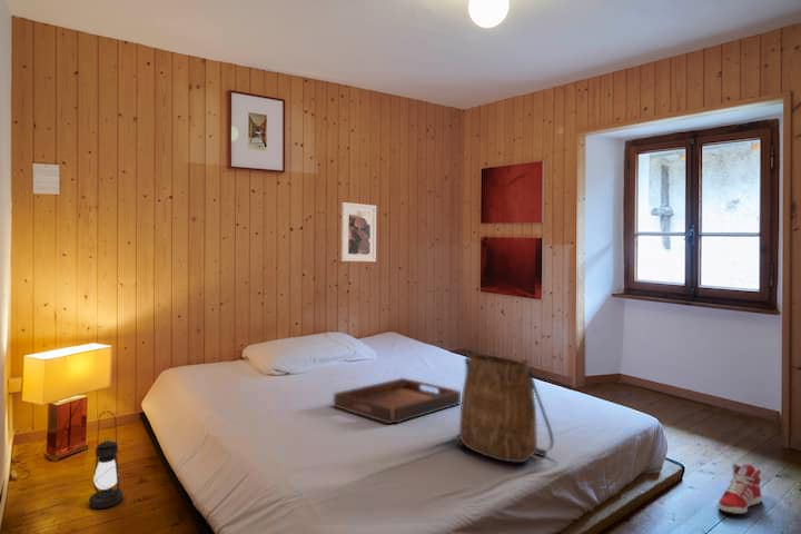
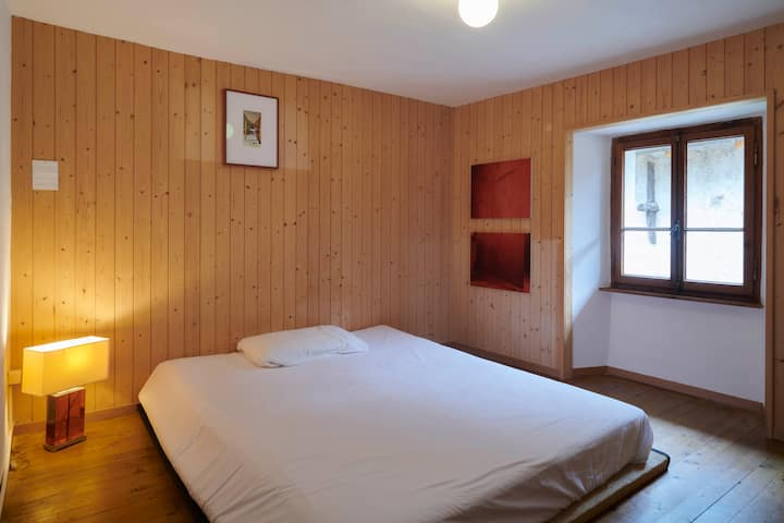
- lantern (106, 456)
- serving tray (397, 398)
- tote bag (498, 403)
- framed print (358, 233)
- sneaker (739, 486)
